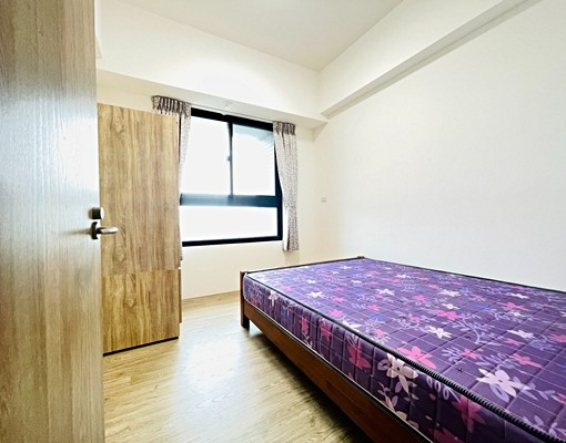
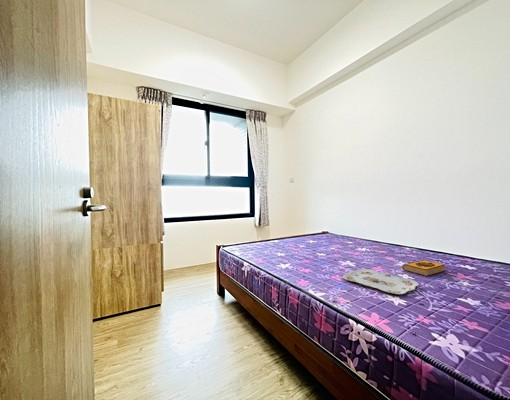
+ serving tray (378, 280)
+ hardback book (423, 267)
